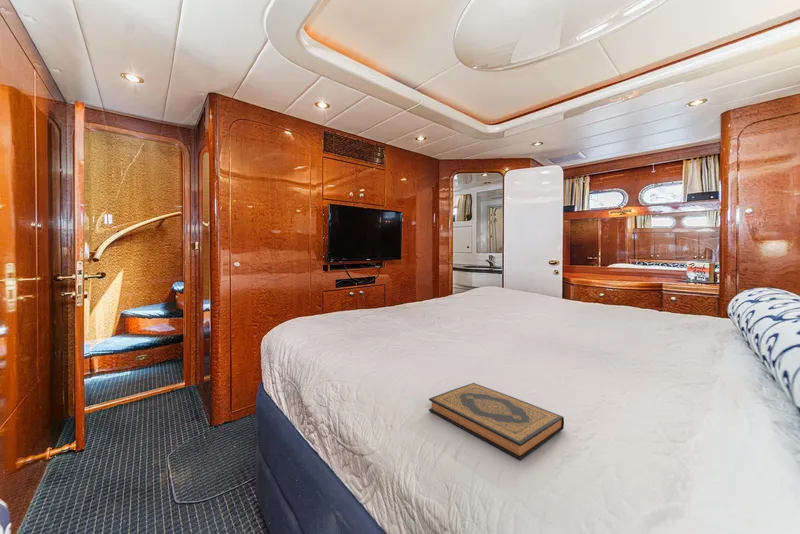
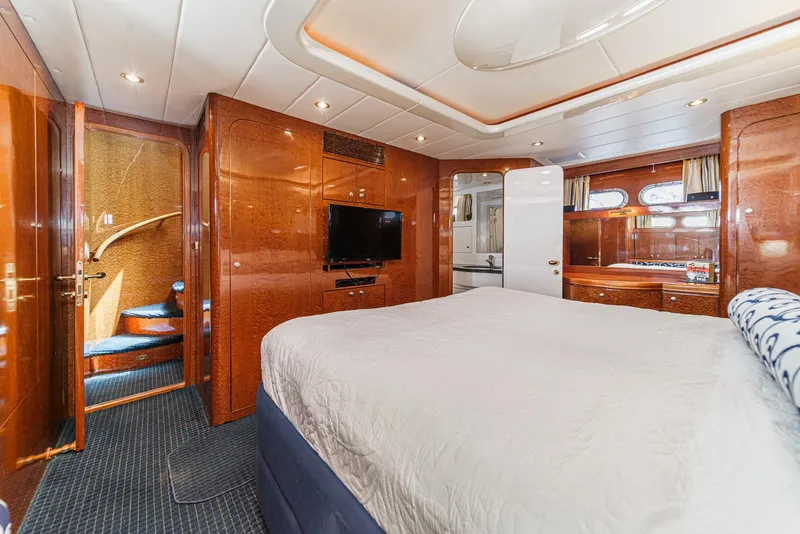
- hardback book (492, 412)
